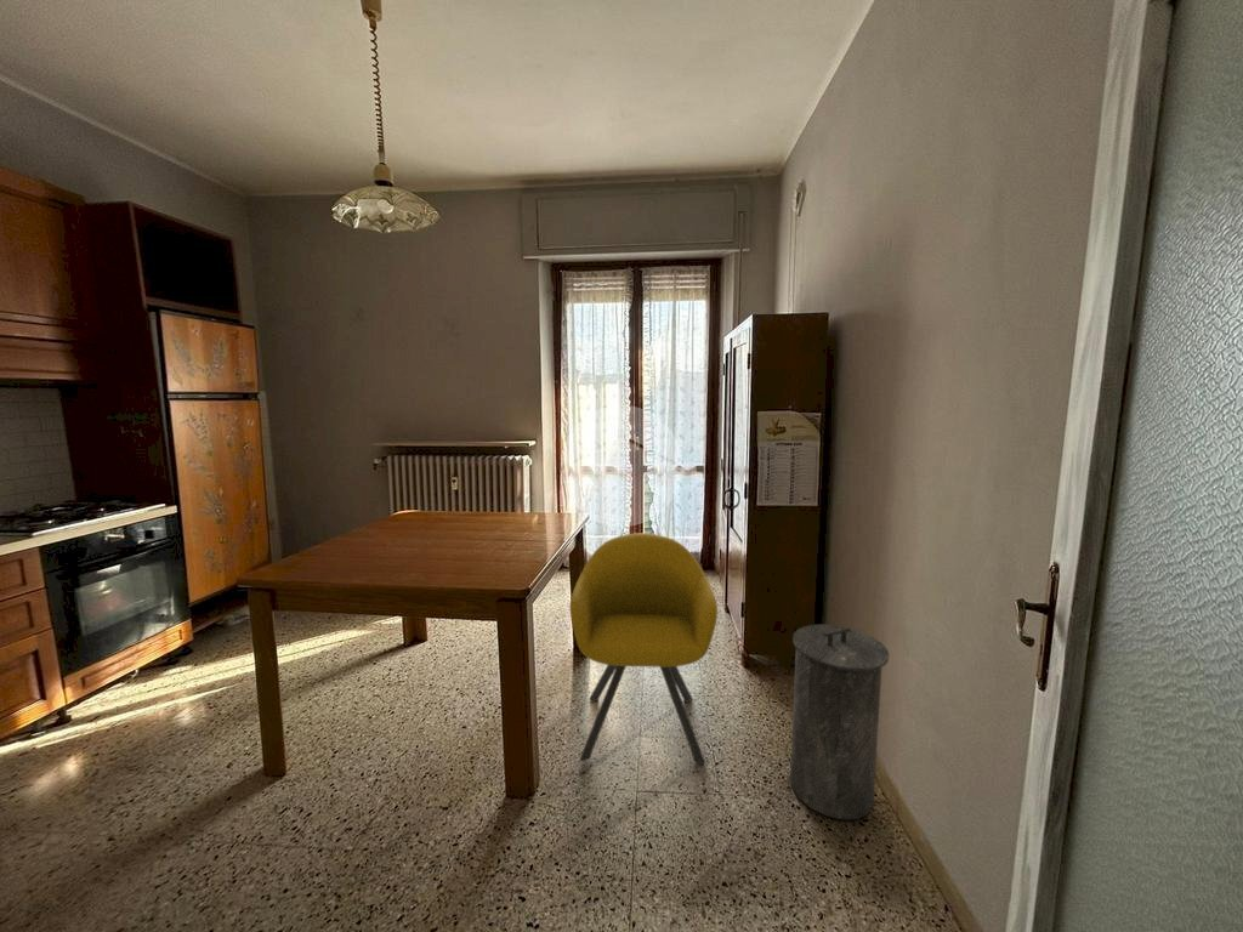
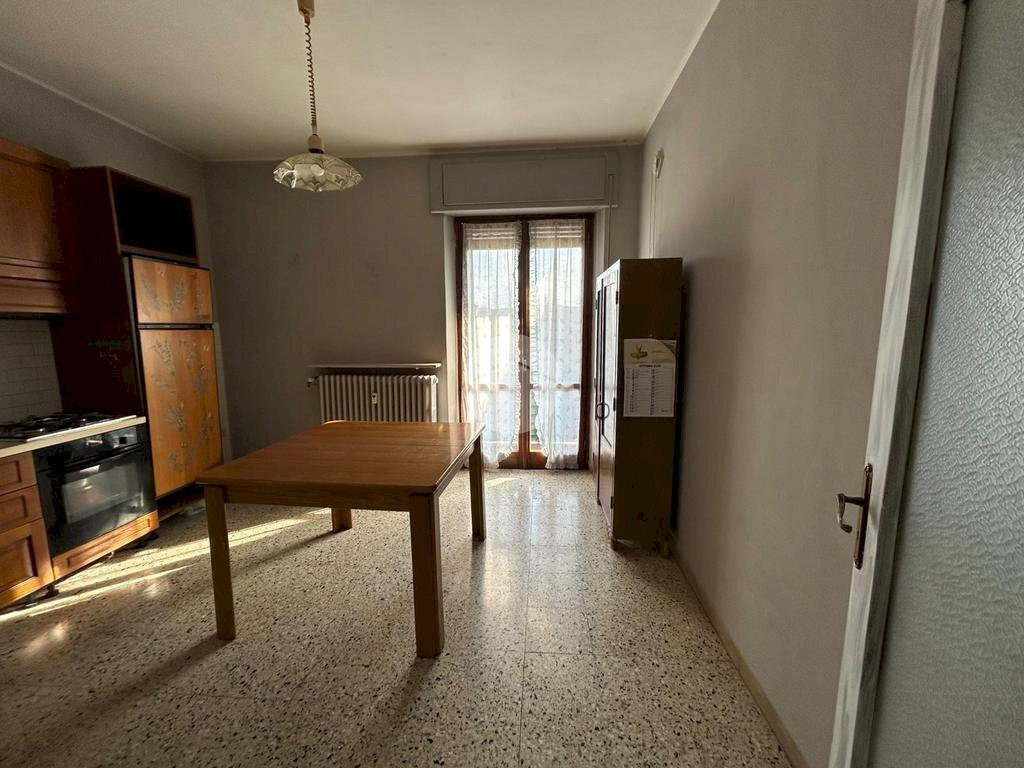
- trash bin (835, 711)
- chair (642, 635)
